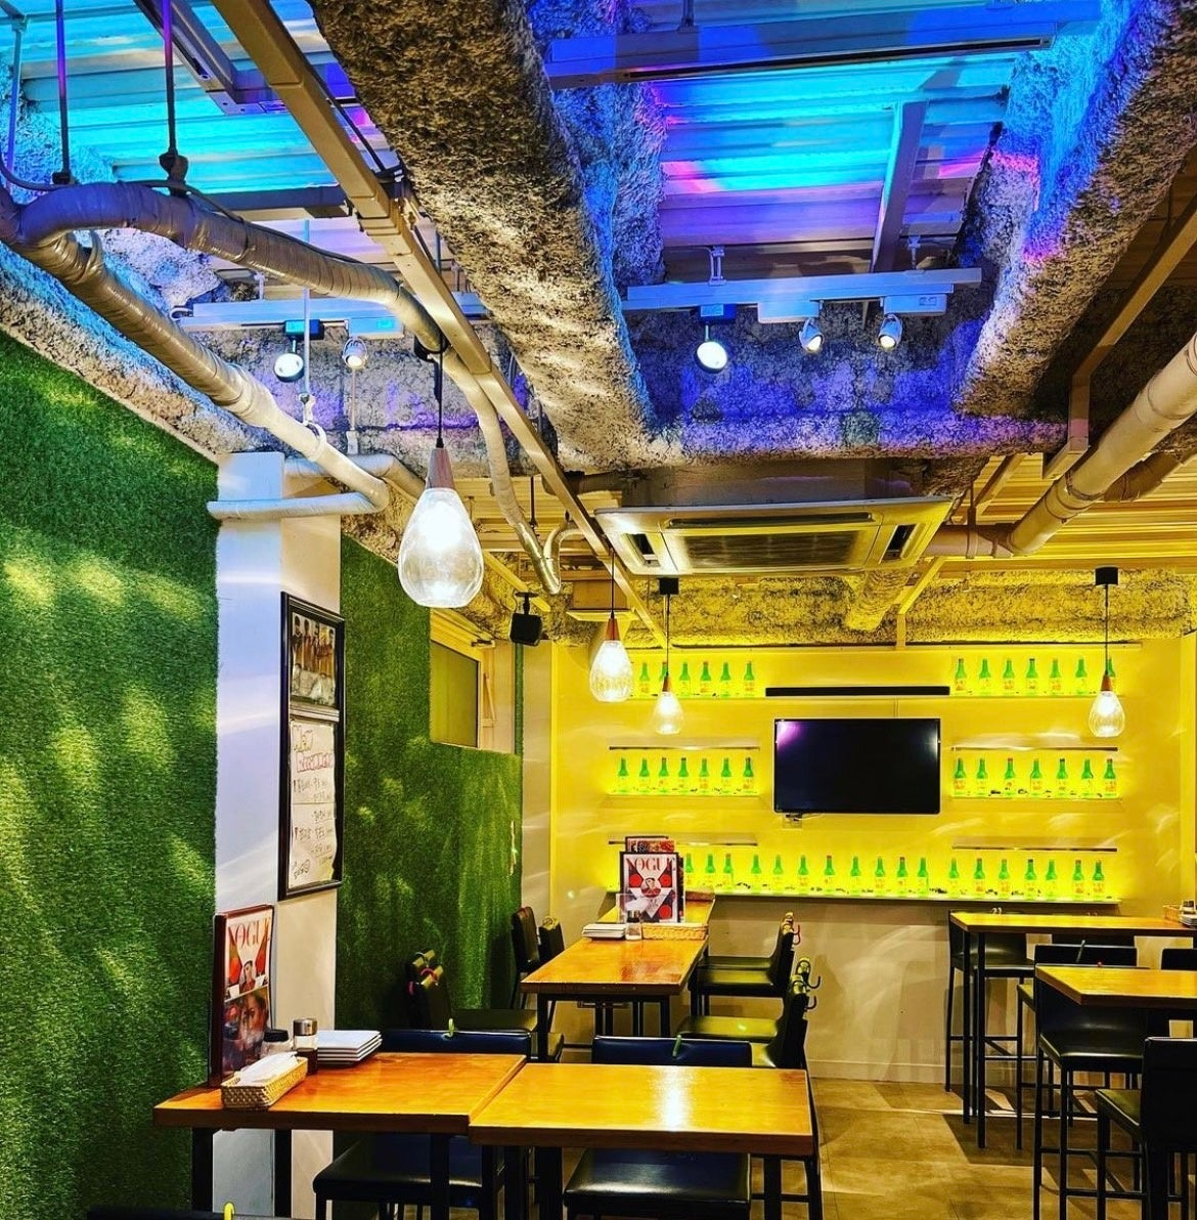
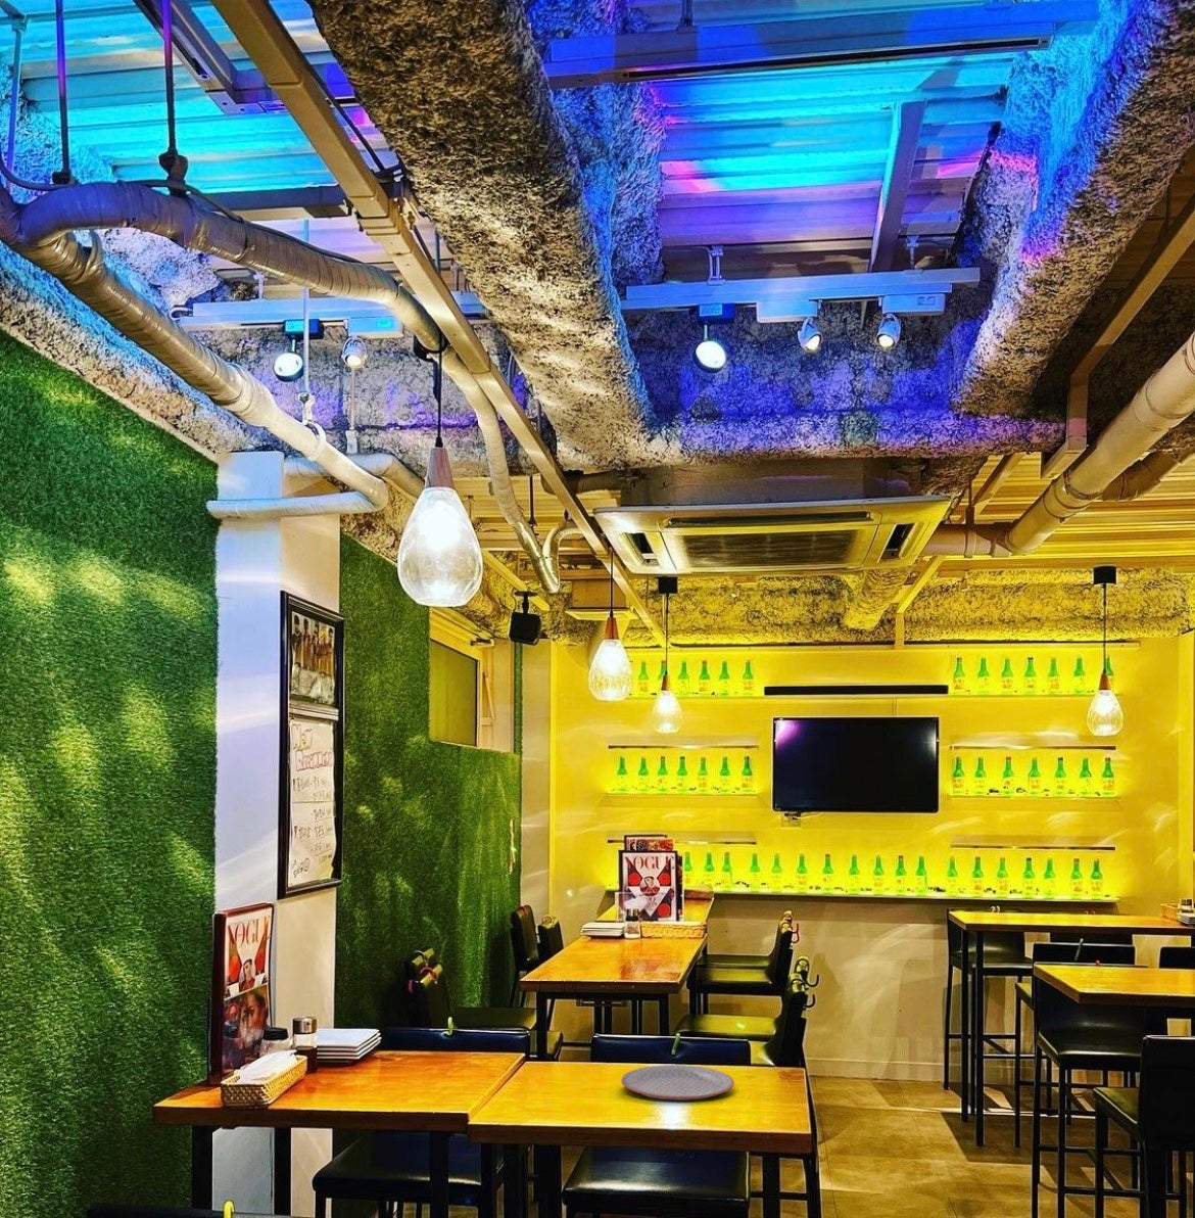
+ plate (677, 1084)
